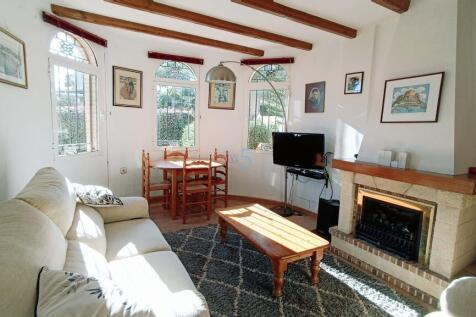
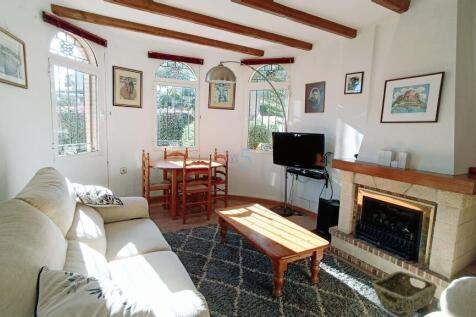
+ woven basket (403, 293)
